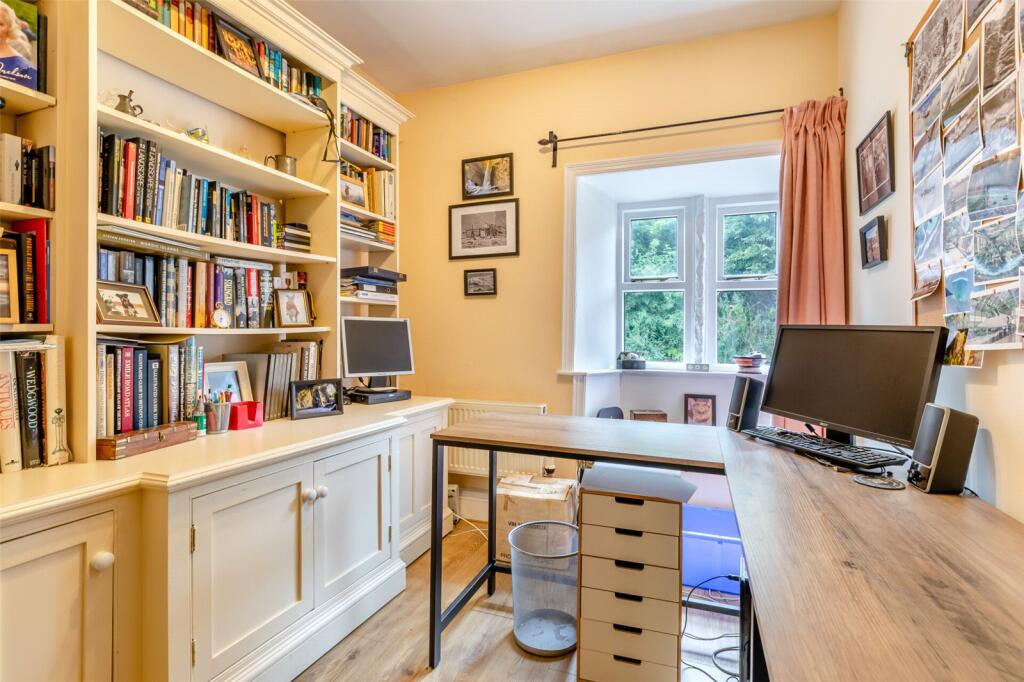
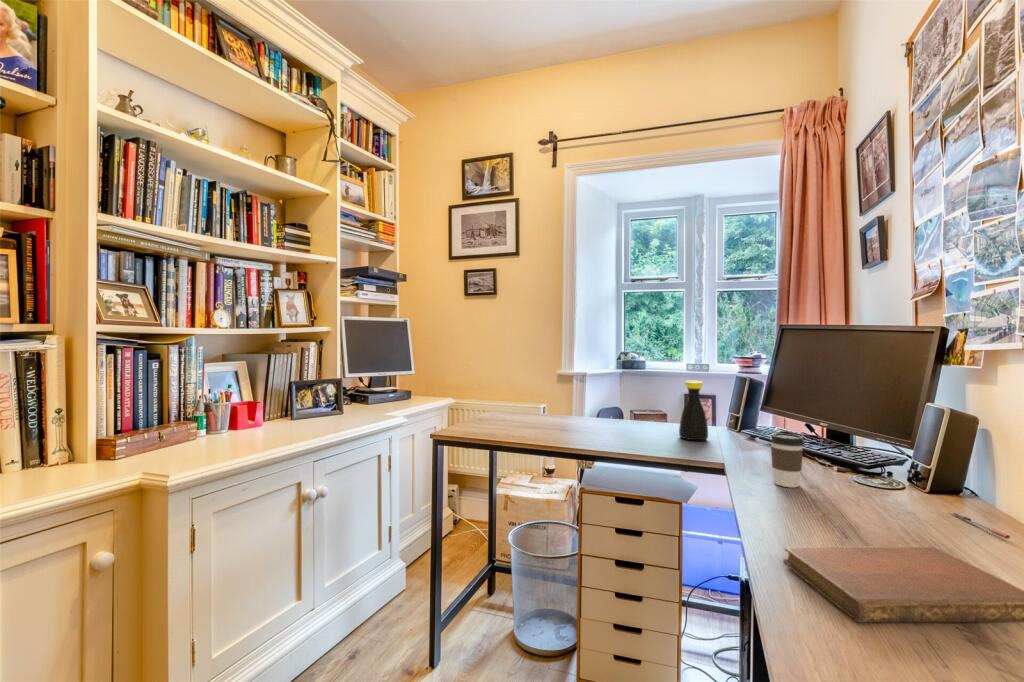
+ notebook (901, 580)
+ coffee cup (786, 459)
+ bottle (693, 409)
+ pen (977, 523)
